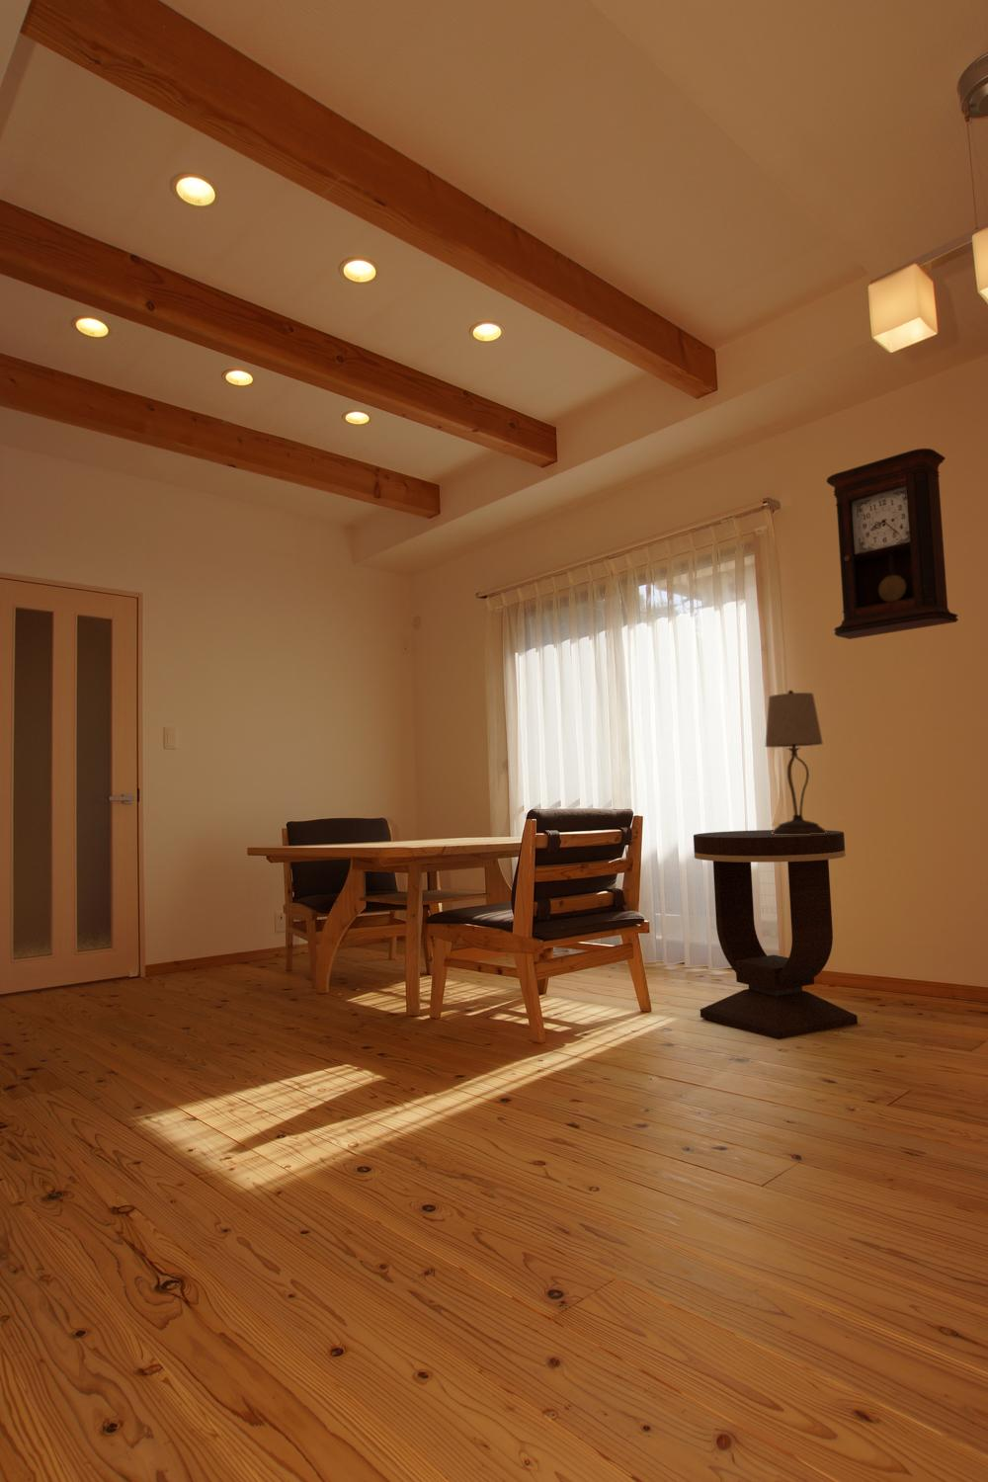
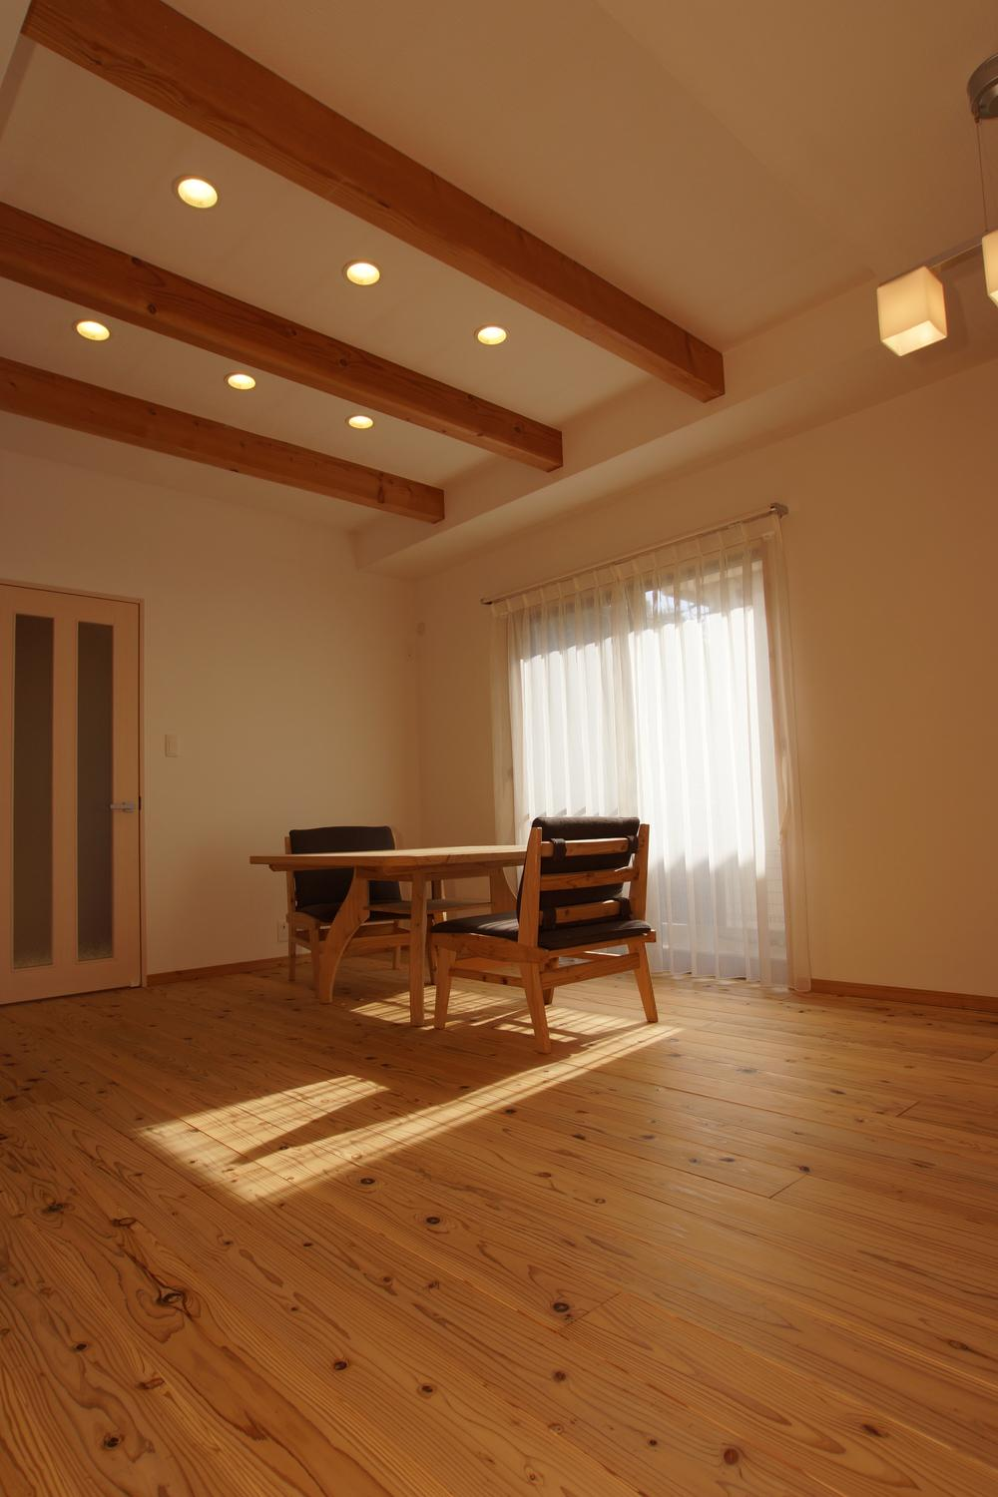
- side table (755, 930)
- table lamp (793, 760)
- pendulum clock (887, 547)
